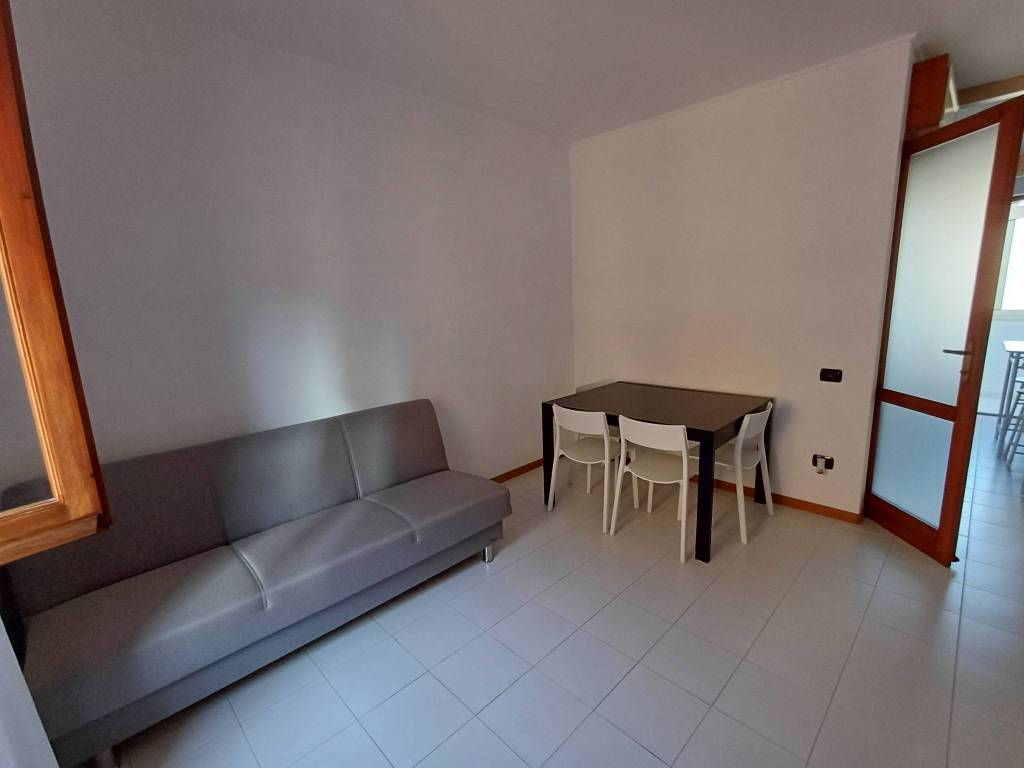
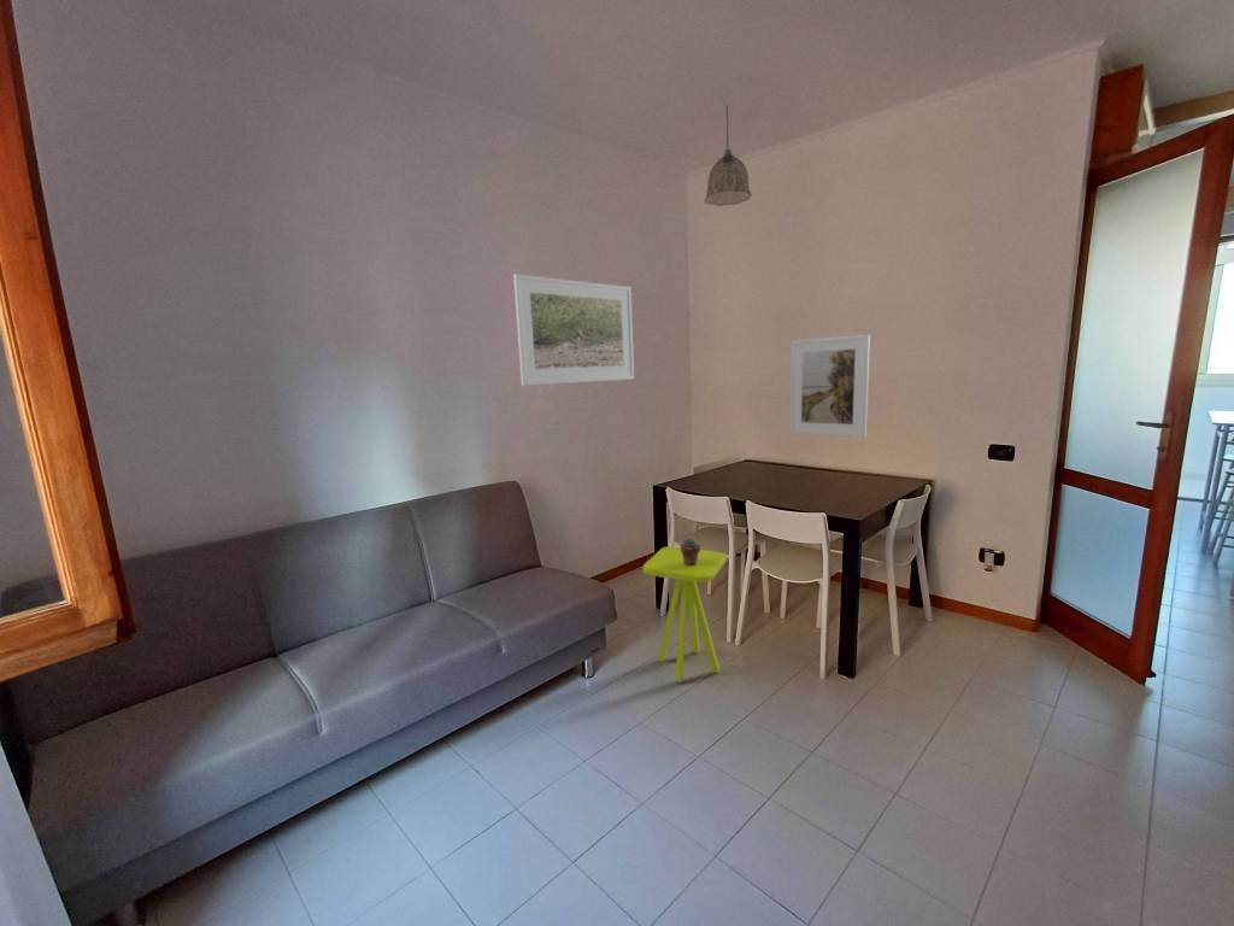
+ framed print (827, 387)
+ side table (686, 614)
+ pendant lamp (727, 152)
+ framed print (580, 332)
+ potted succulent (689, 550)
